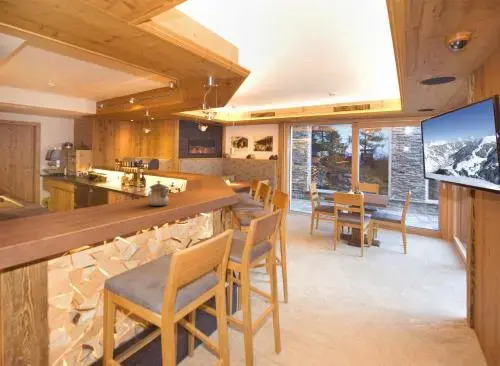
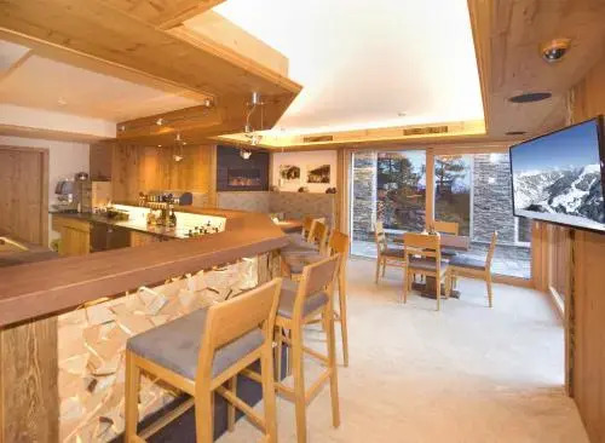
- teapot (157, 192)
